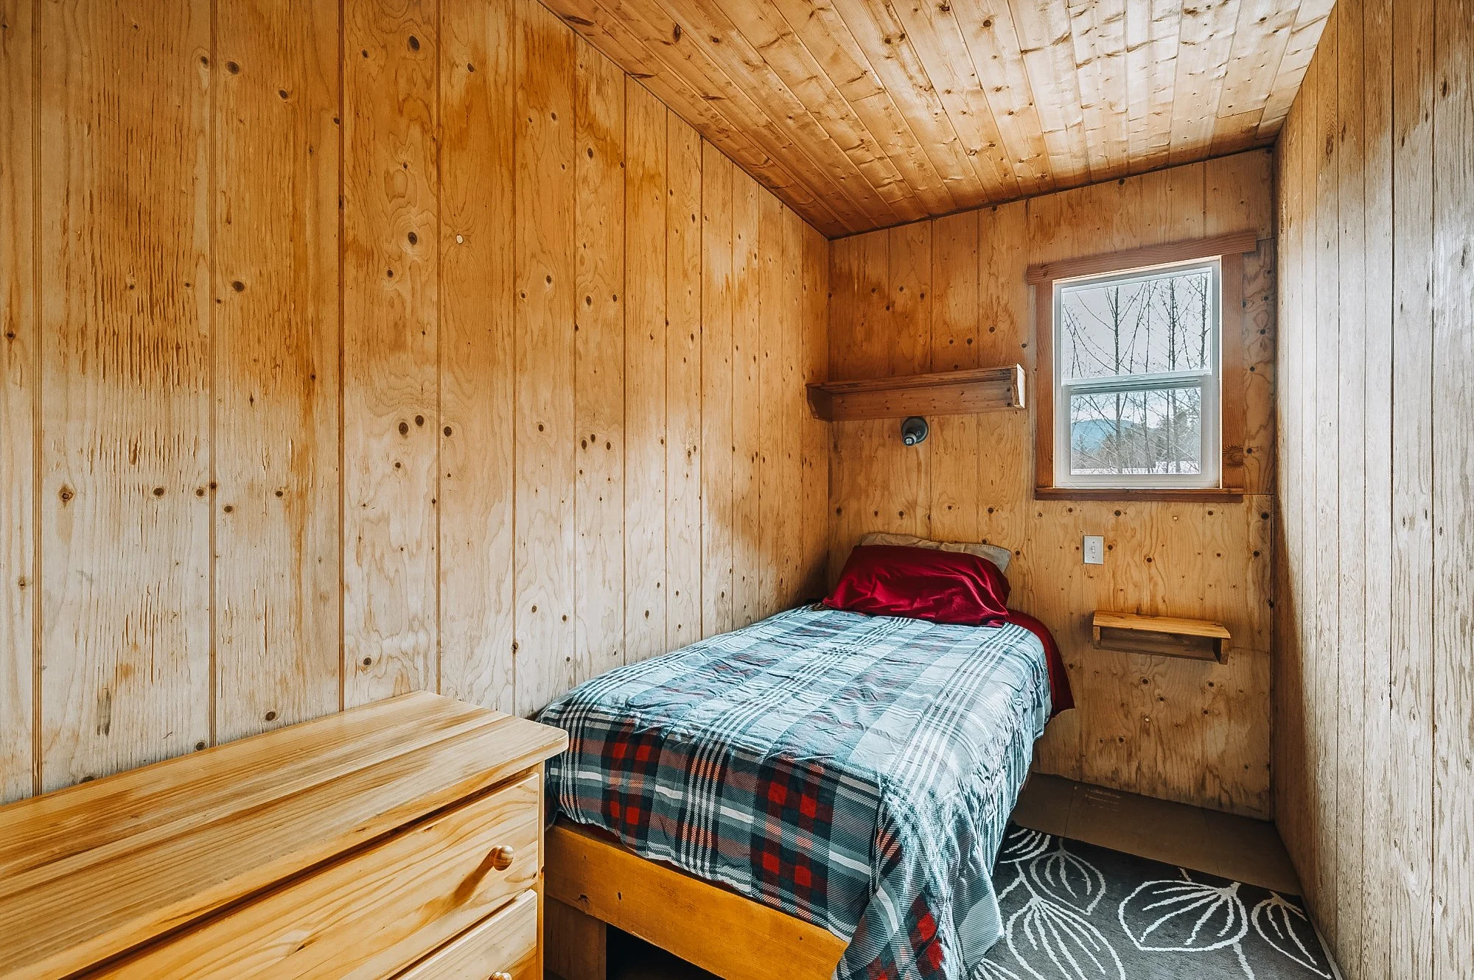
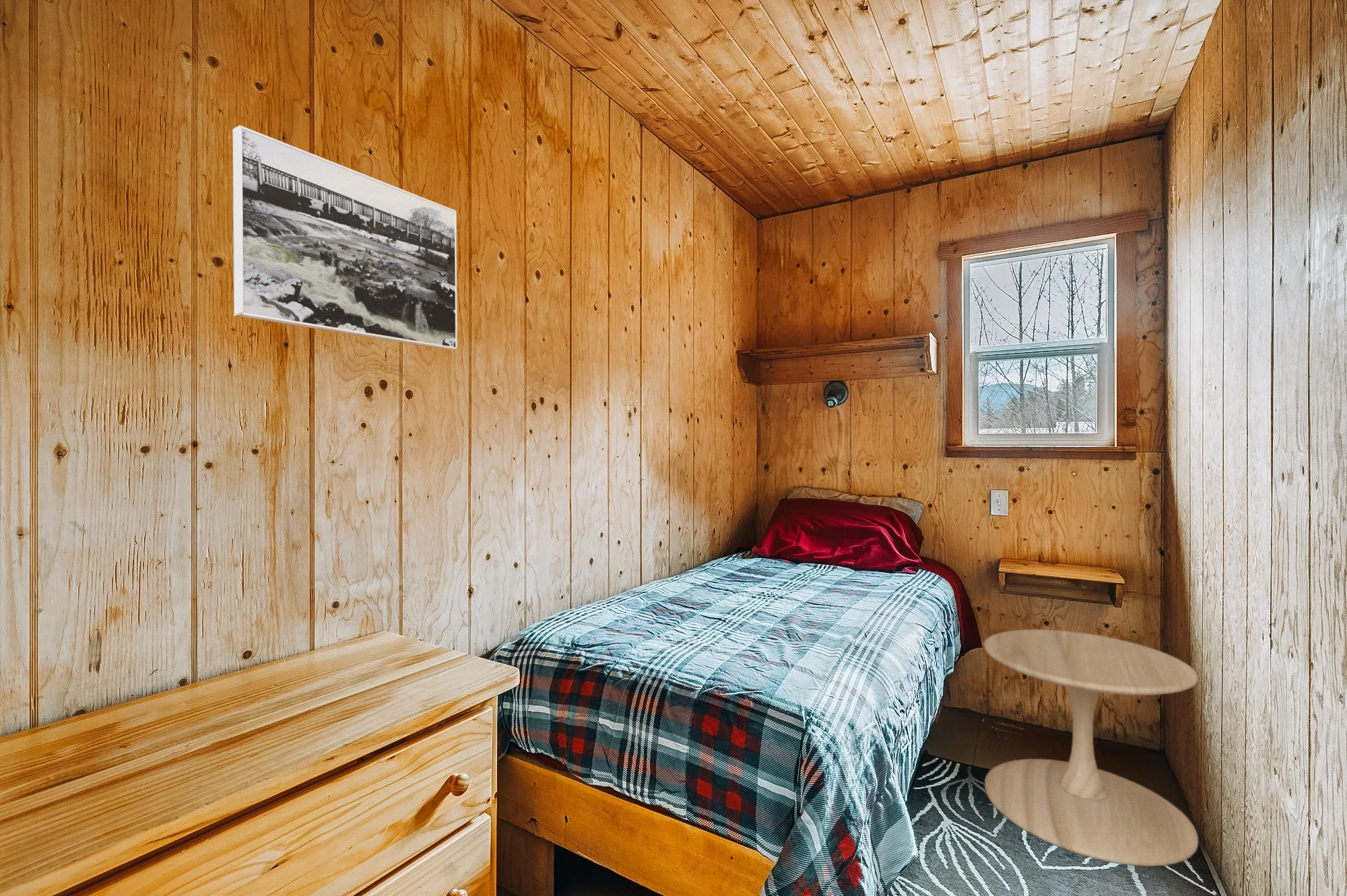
+ side table (1082, 731)
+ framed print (361, 255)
